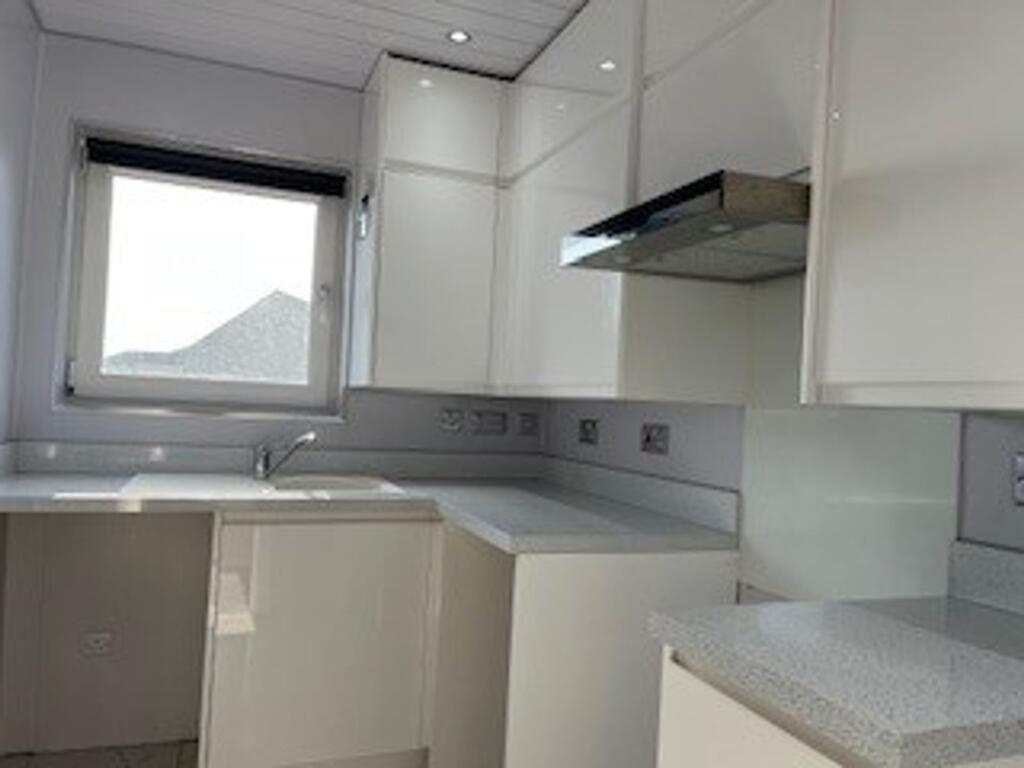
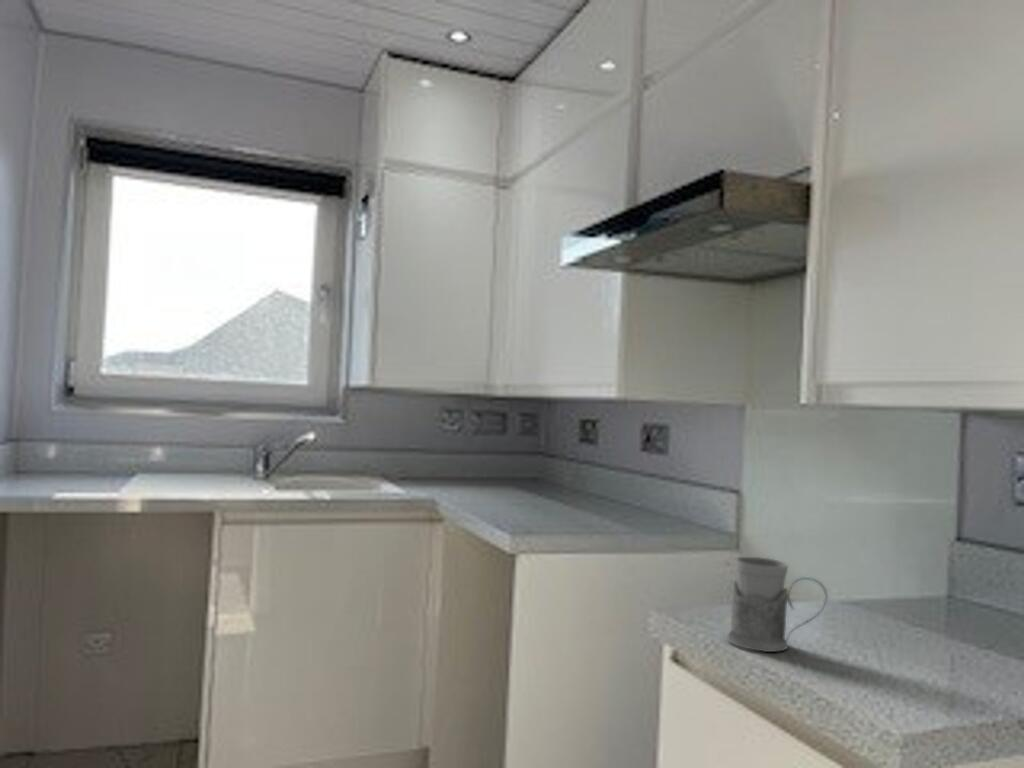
+ mug (776, 605)
